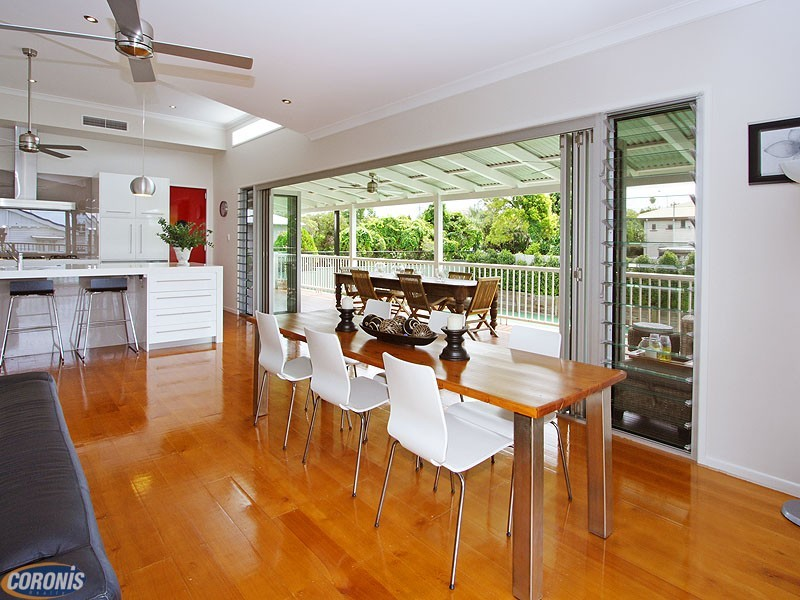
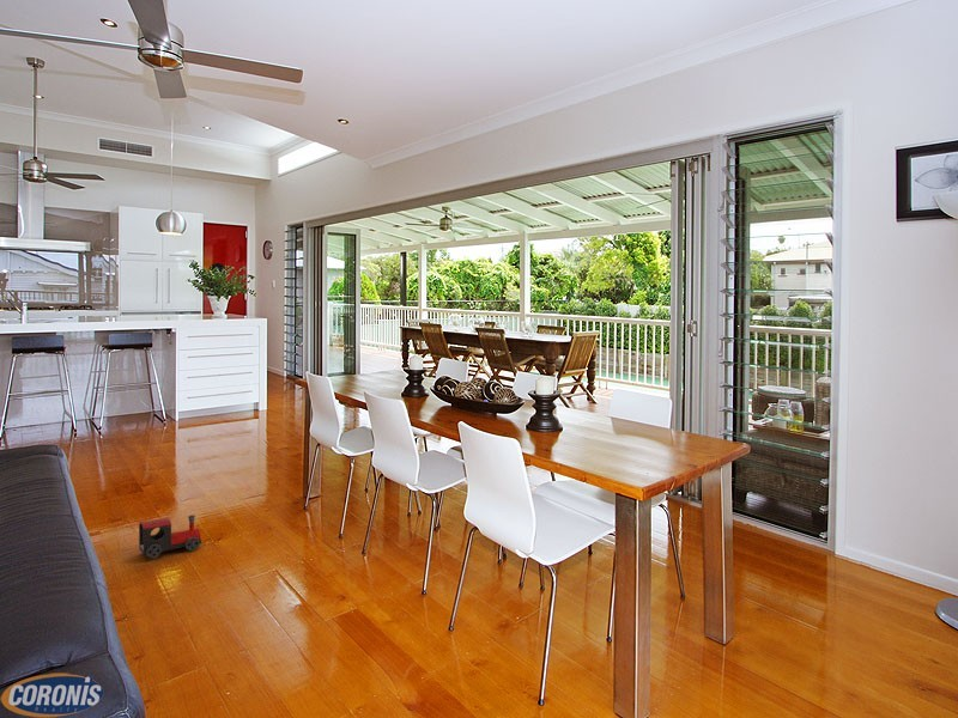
+ toy train (170, 534)
